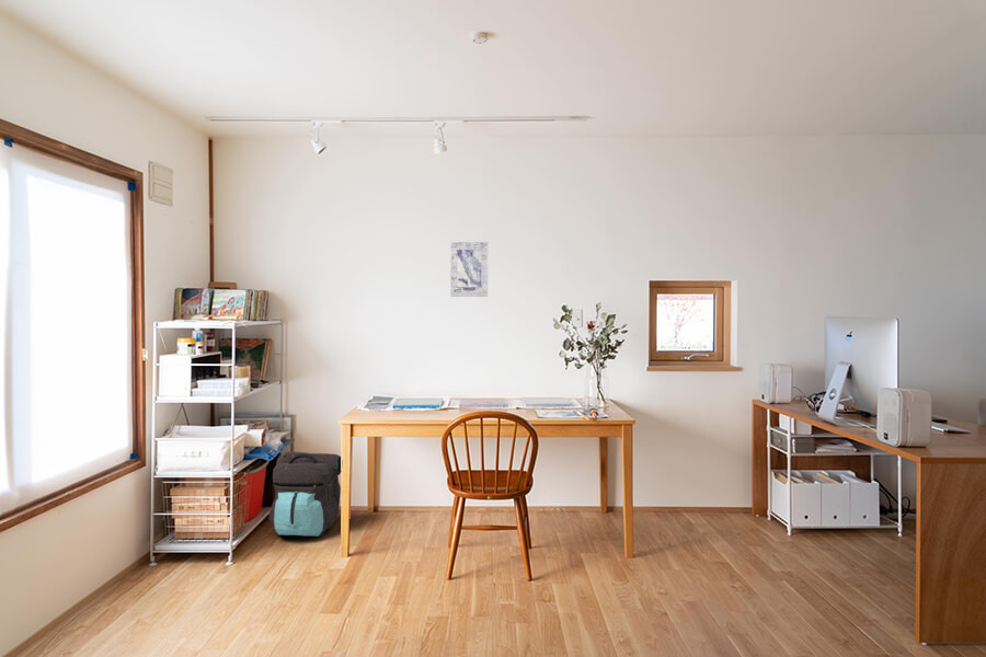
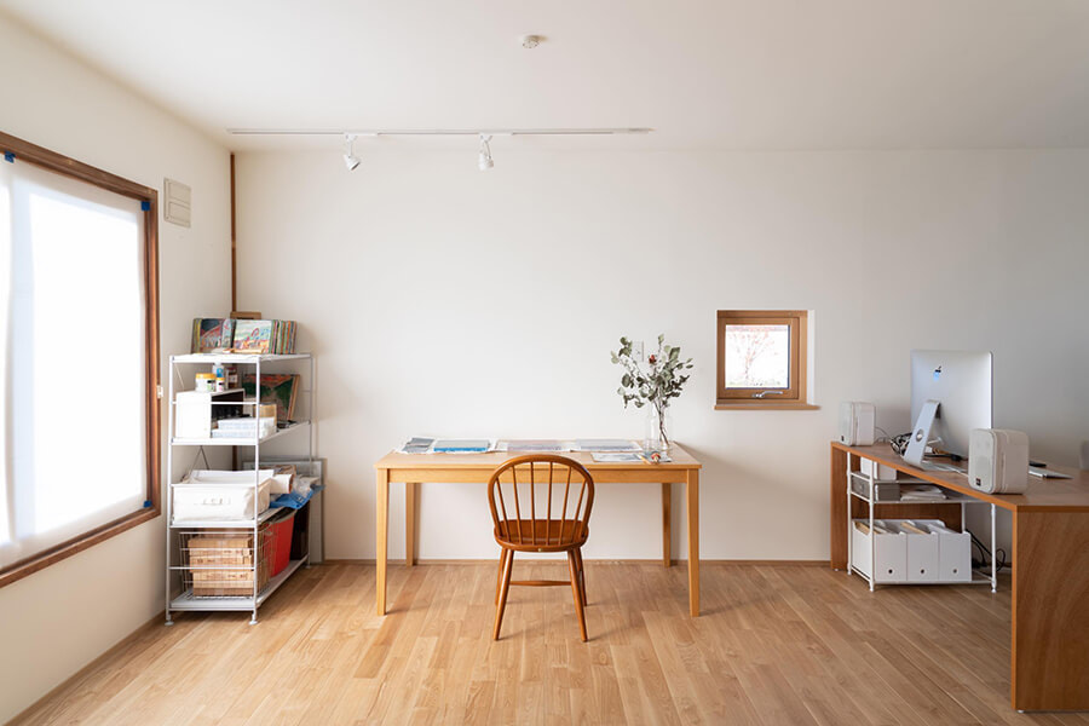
- backpack (307, 489)
- wall art (469, 268)
